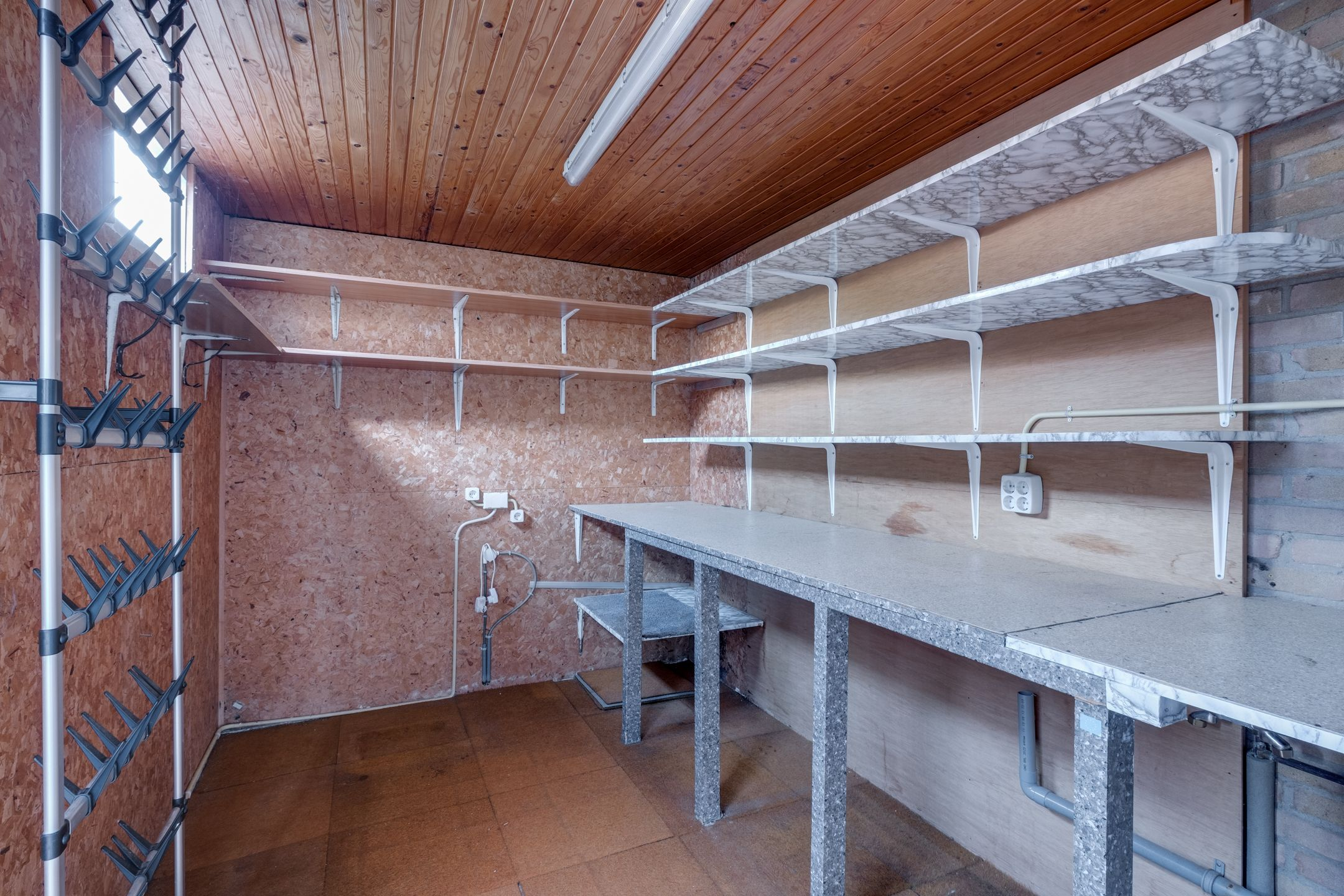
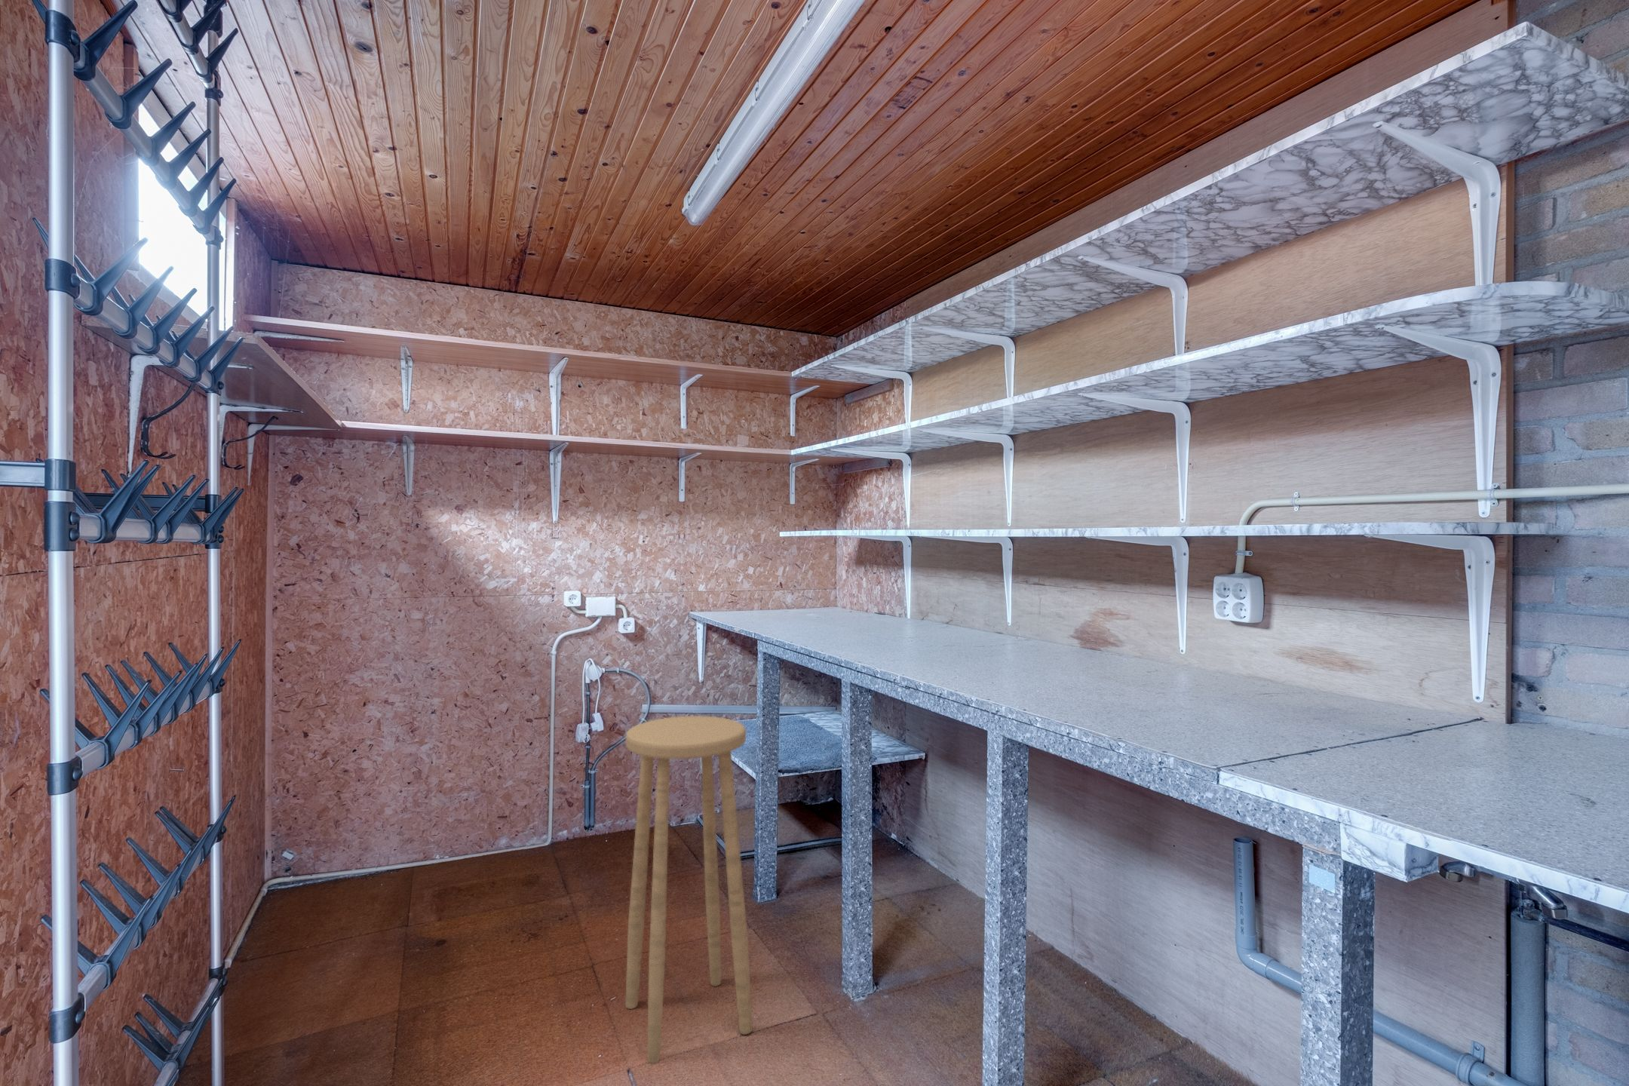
+ stool (704, 873)
